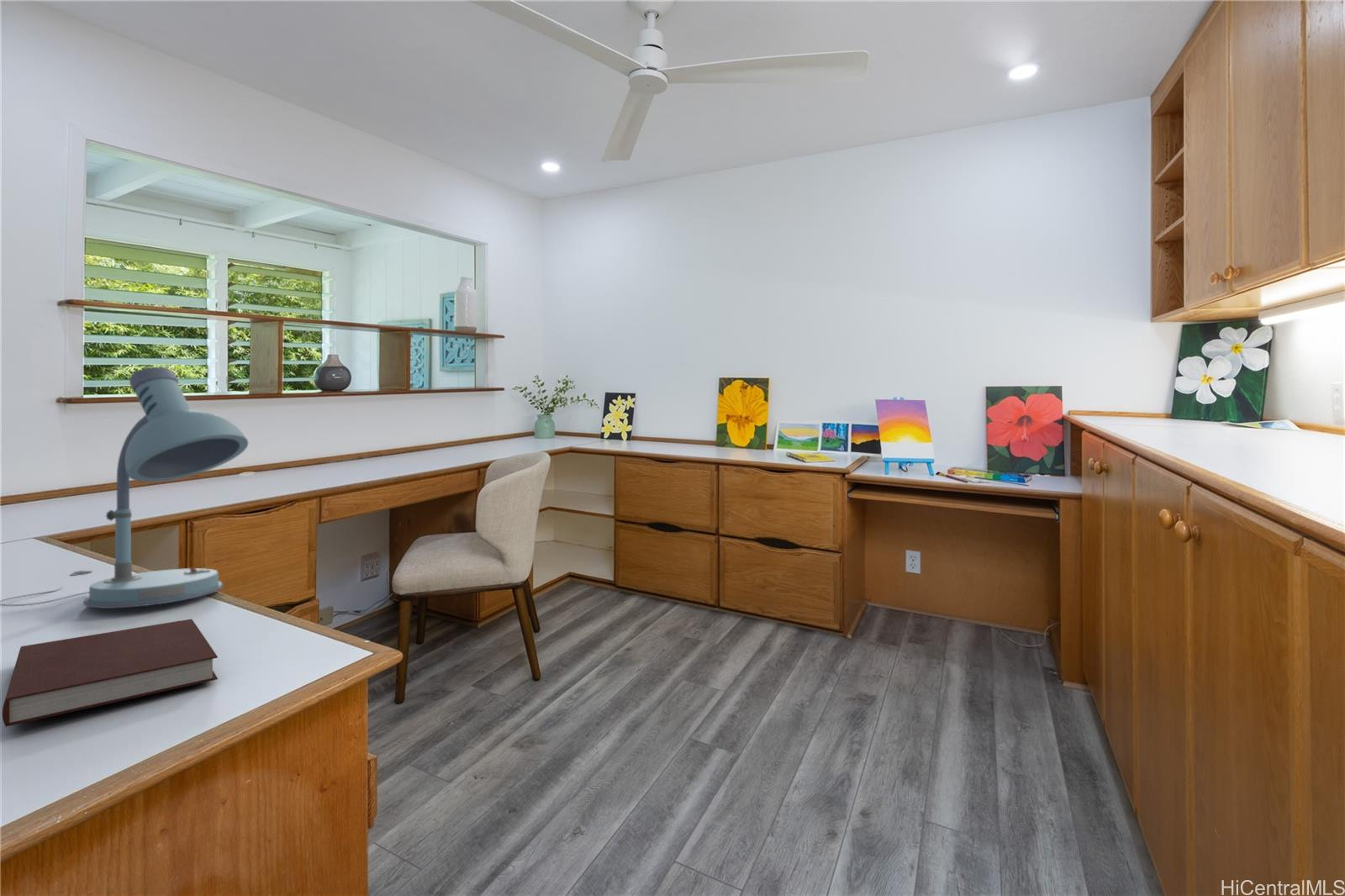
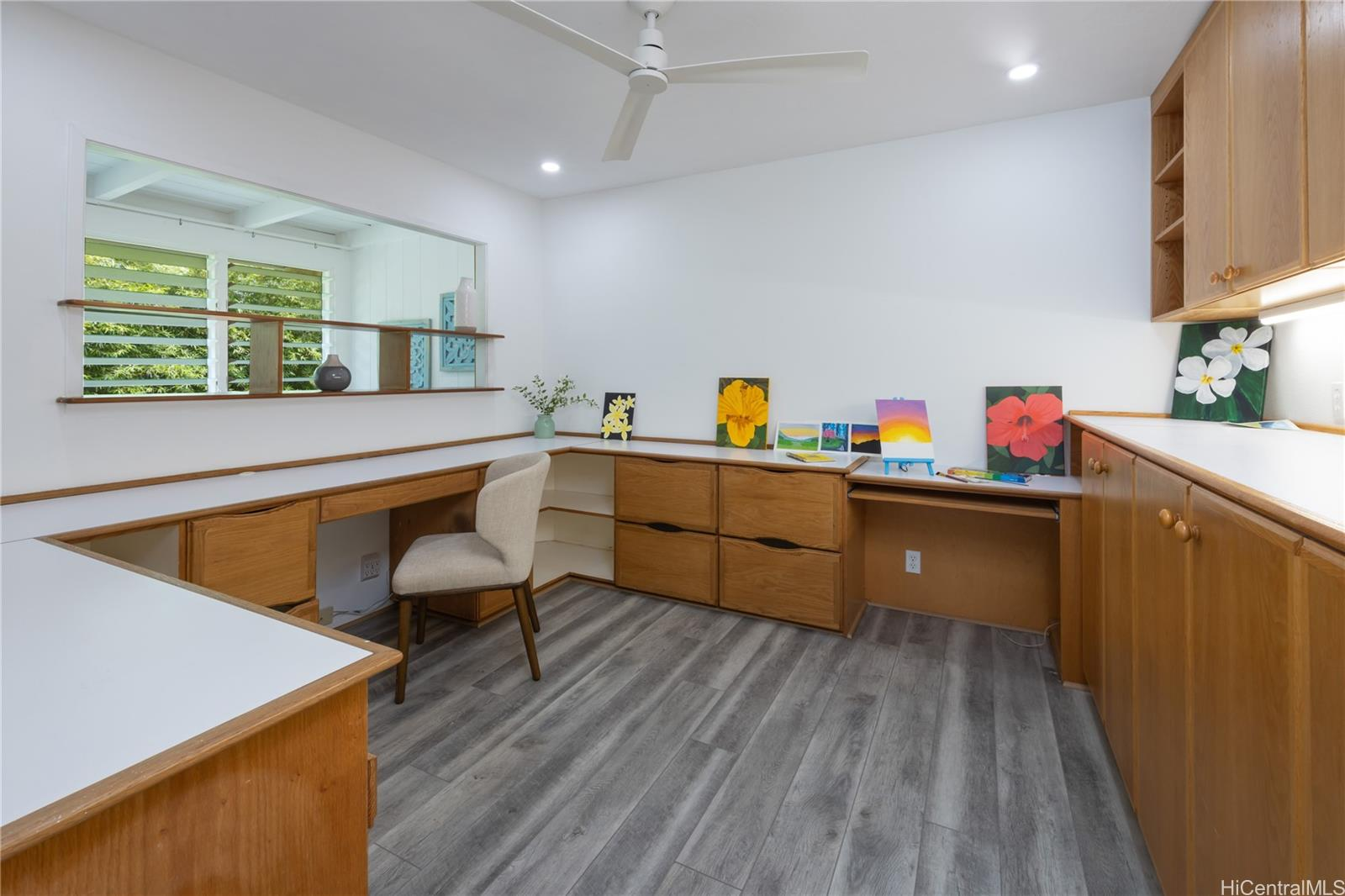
- notebook (115, 662)
- desk lamp (124, 481)
